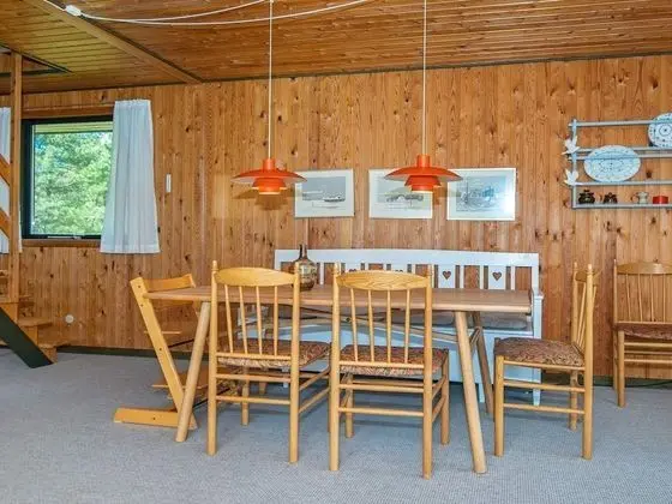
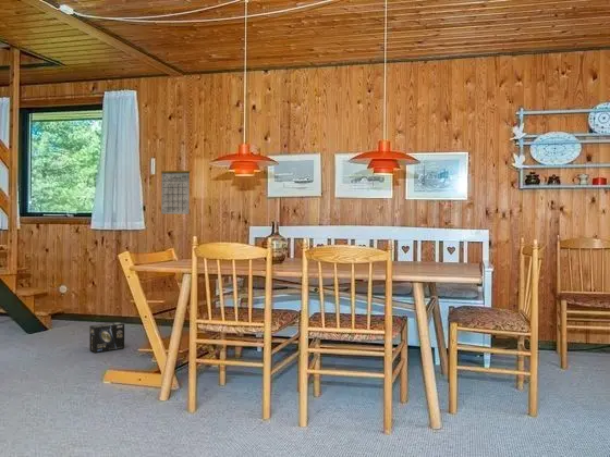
+ box (107, 336)
+ calendar (175, 187)
